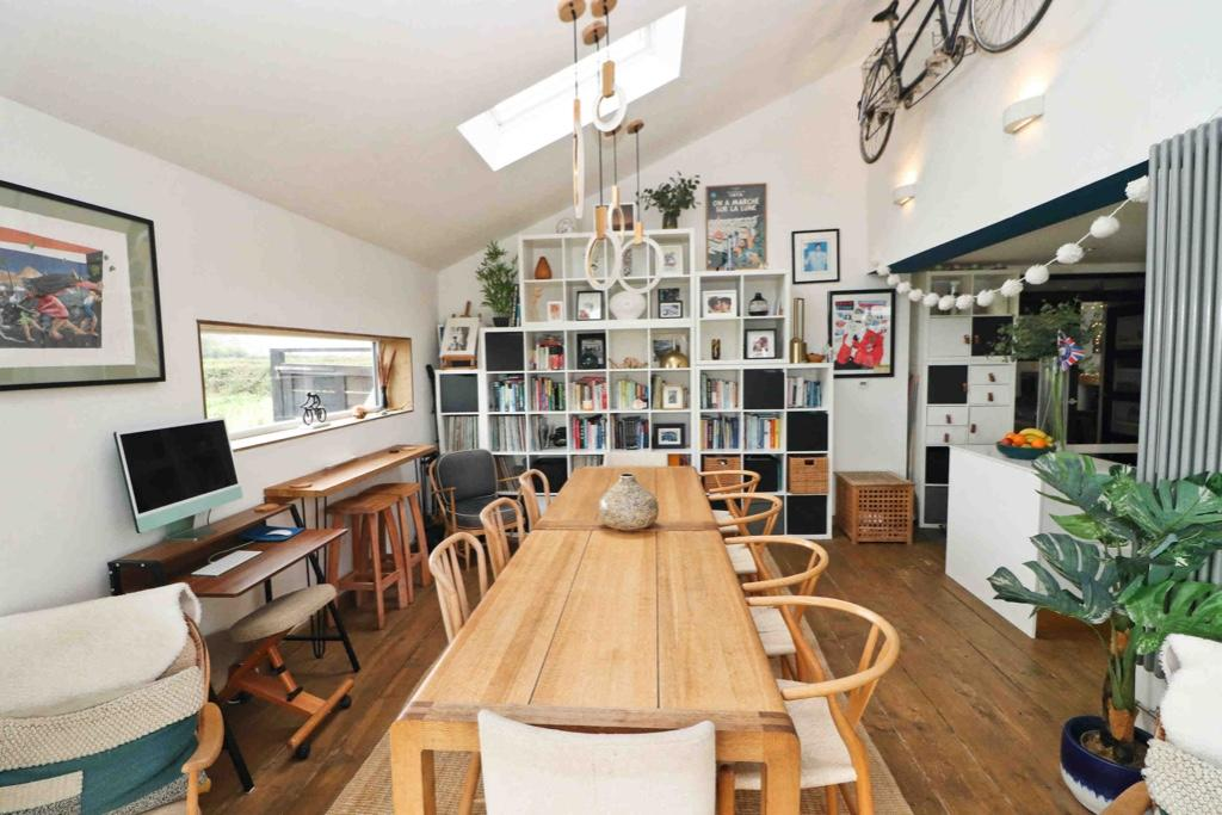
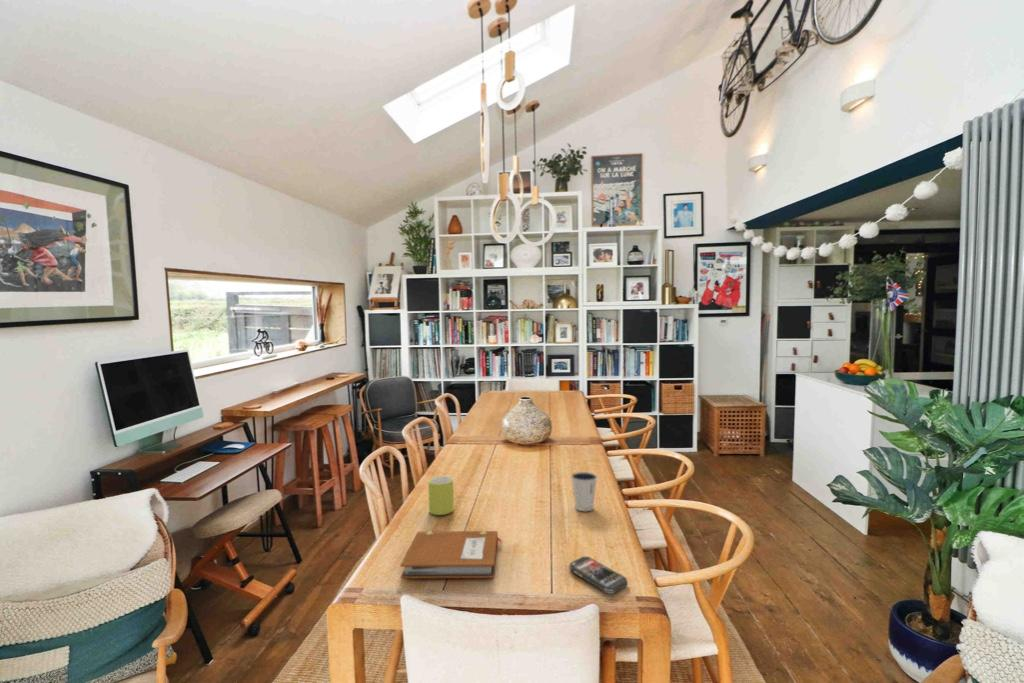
+ smartphone (597, 574)
+ notebook (455, 552)
+ dixie cup (584, 492)
+ mug (442, 493)
